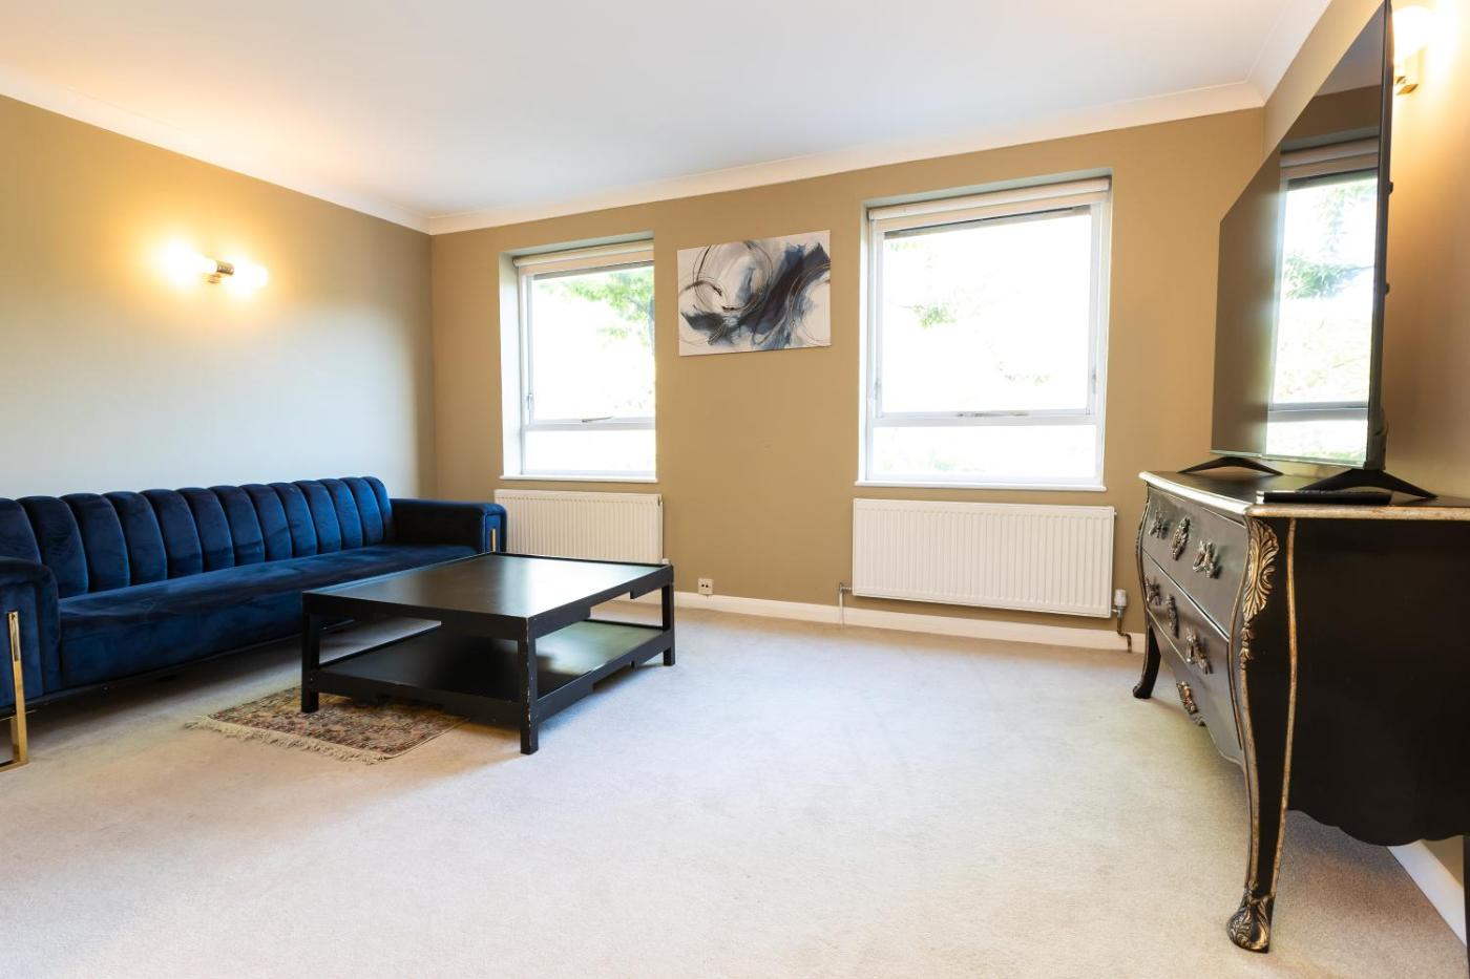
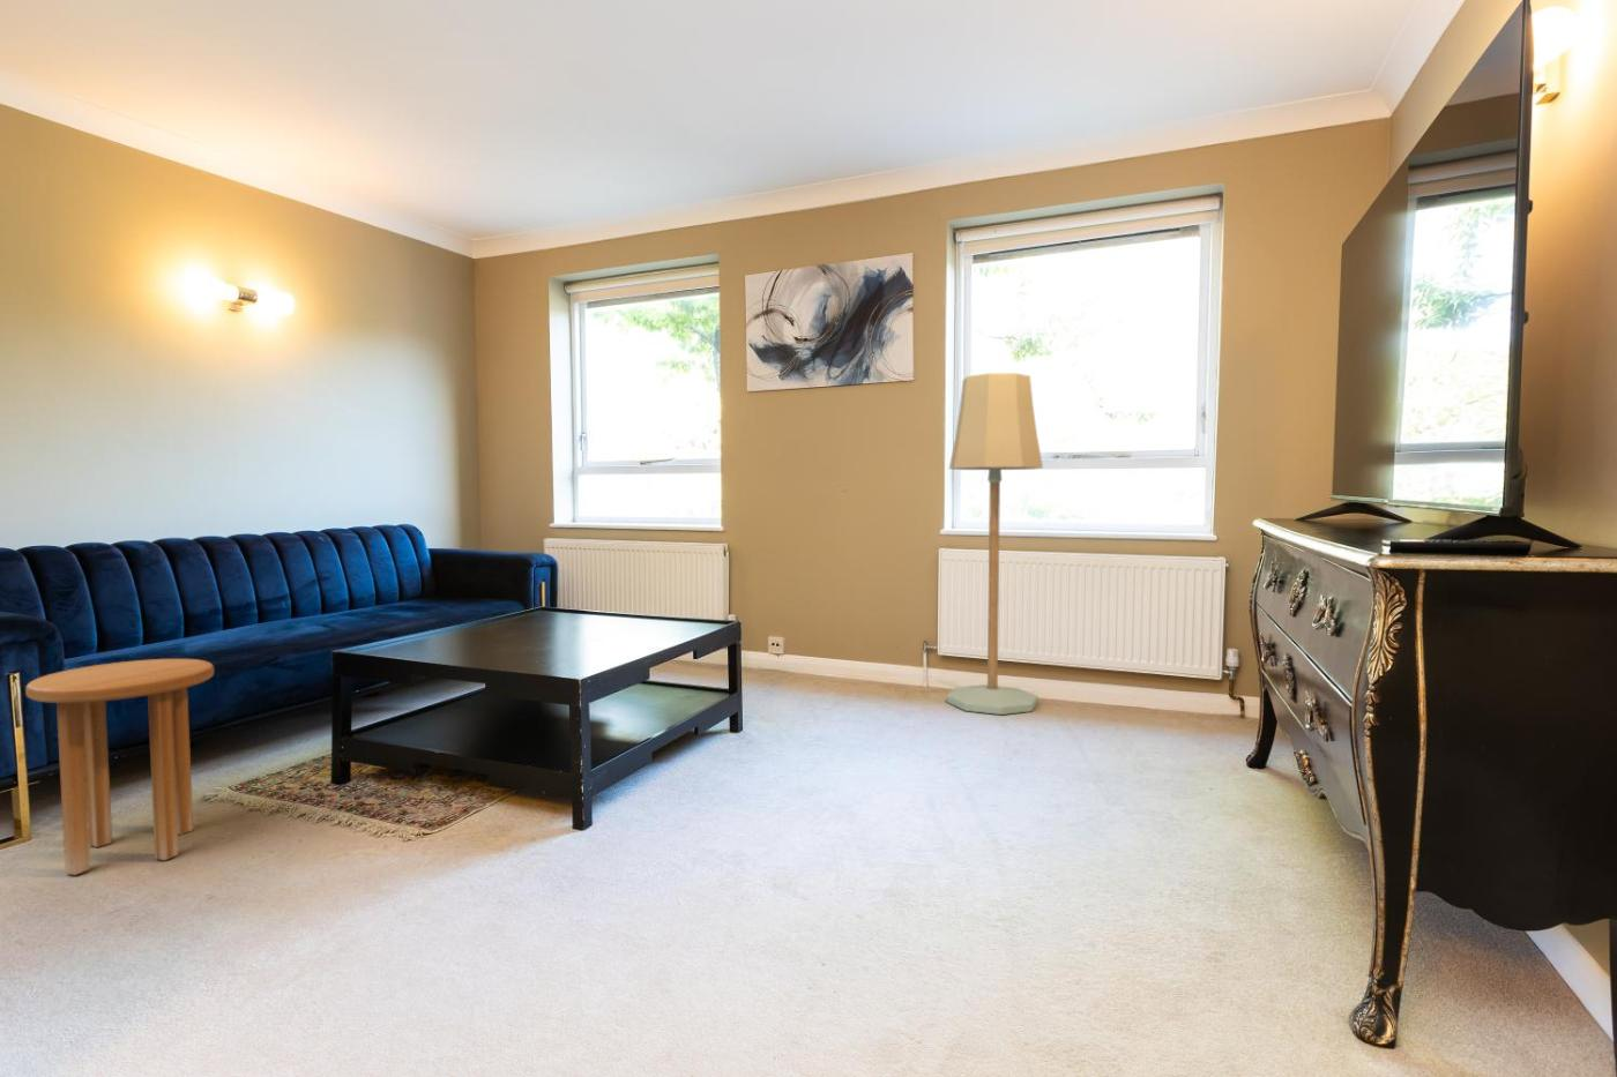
+ floor lamp (993, 541)
+ side table (107, 762)
